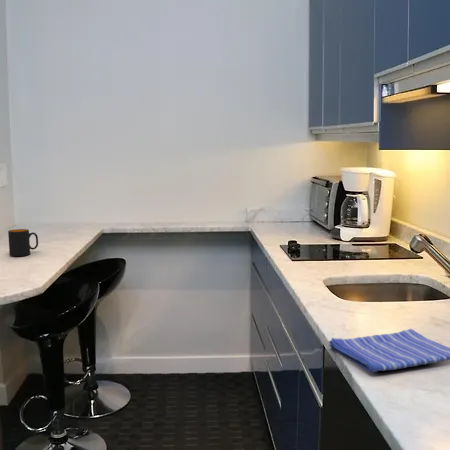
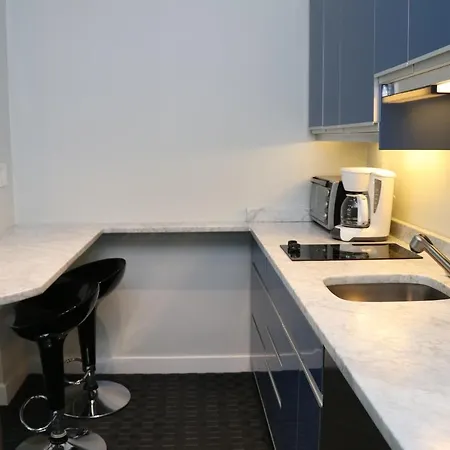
- mug (23, 242)
- dish towel (392, 348)
